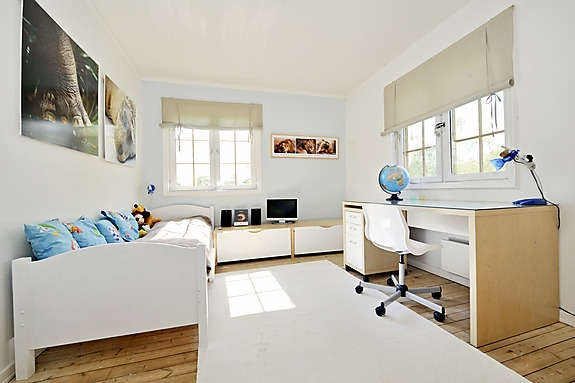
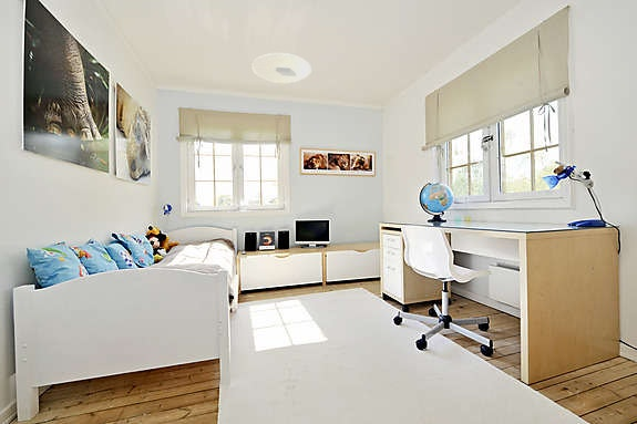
+ ceiling light (281, 66)
